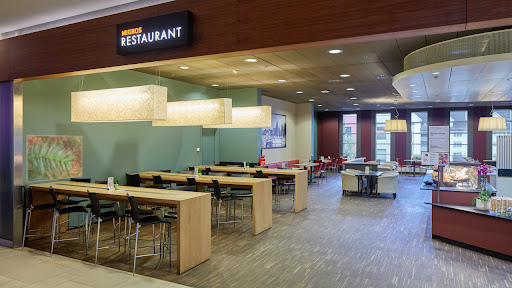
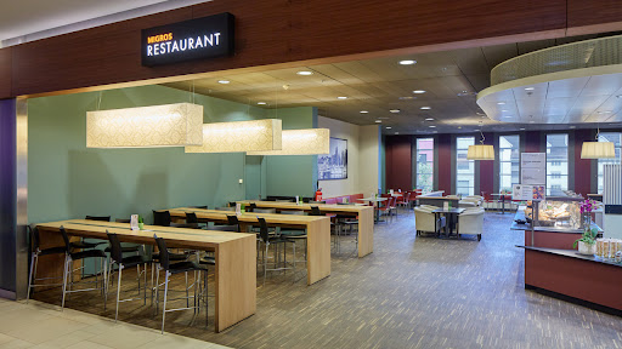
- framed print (56, 157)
